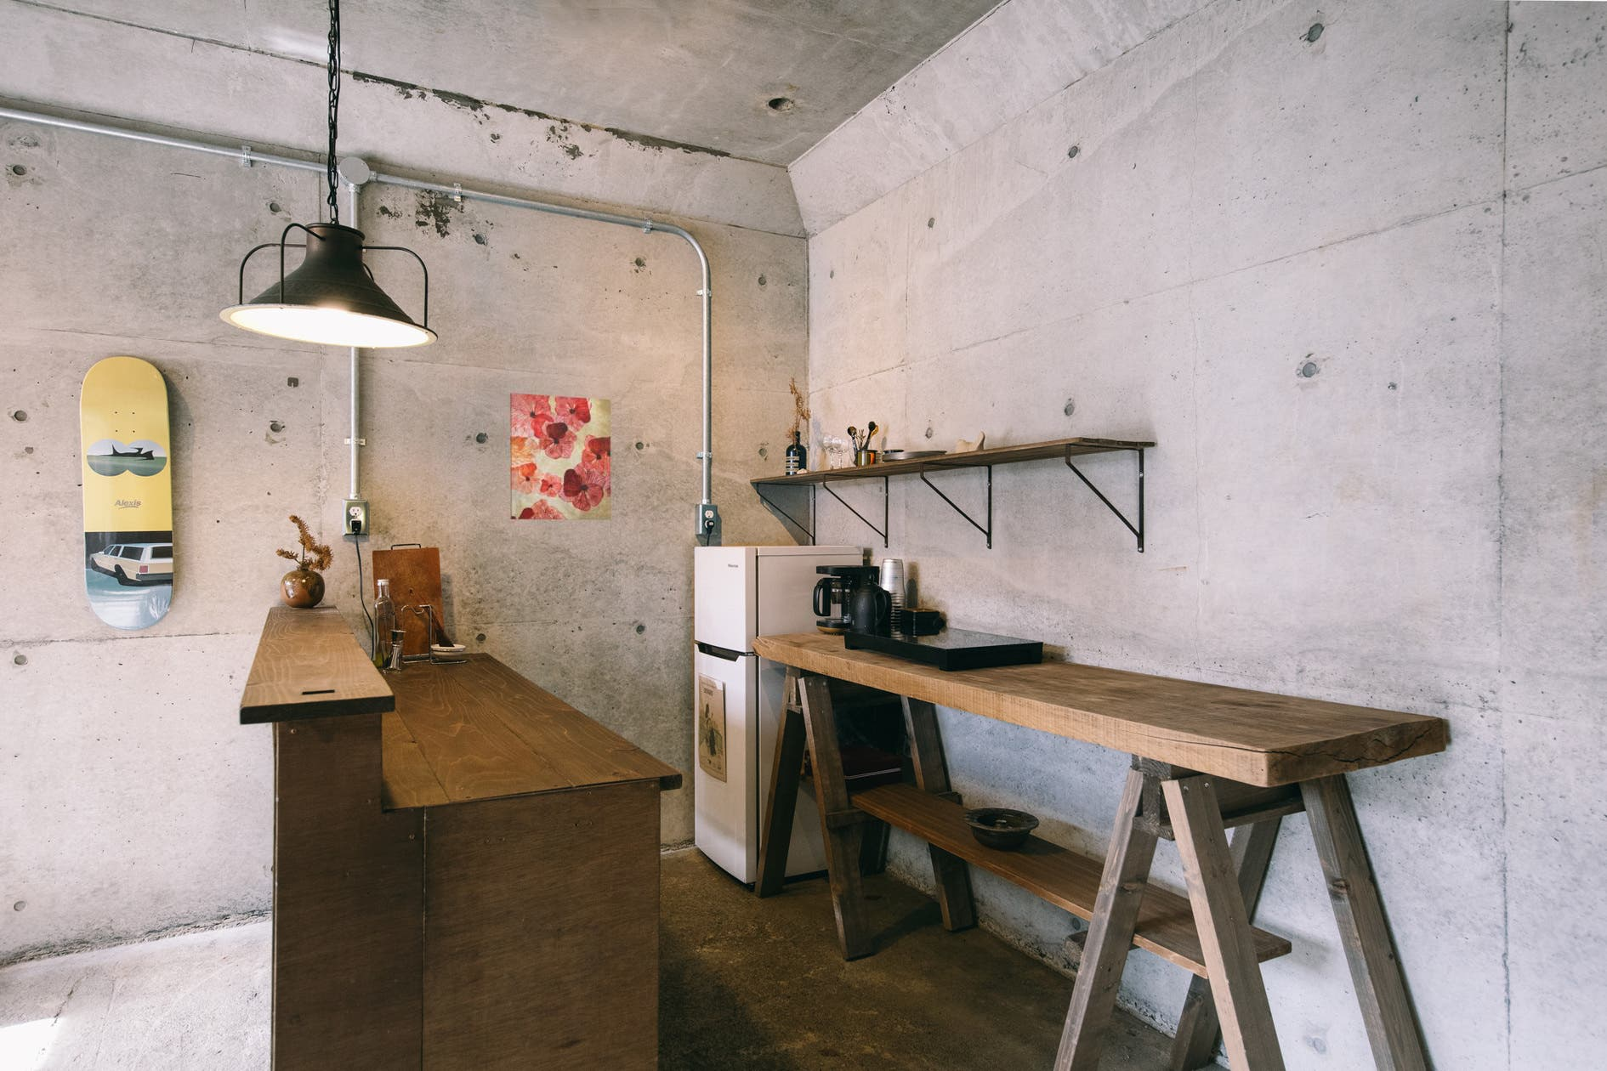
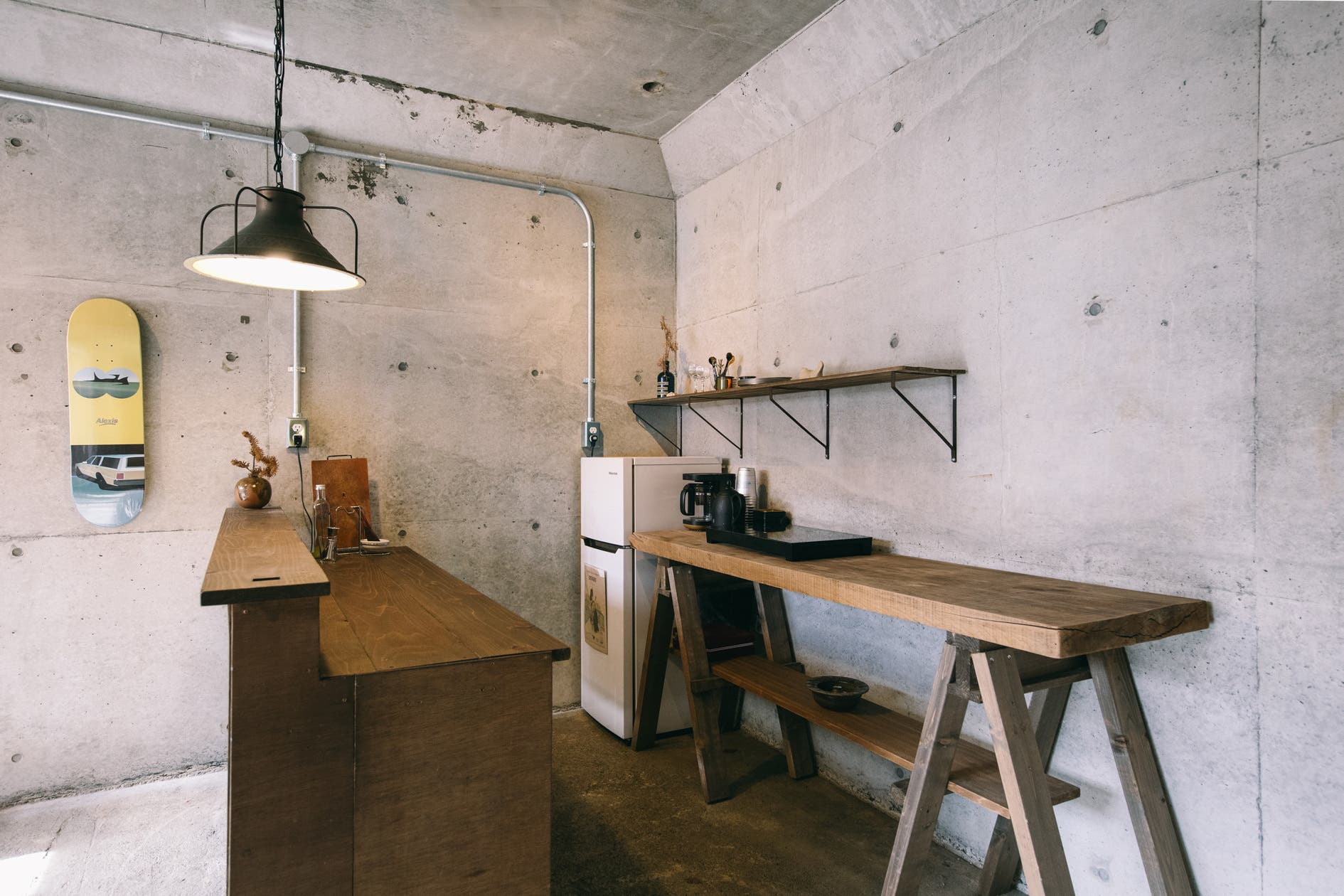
- wall art (561, 458)
